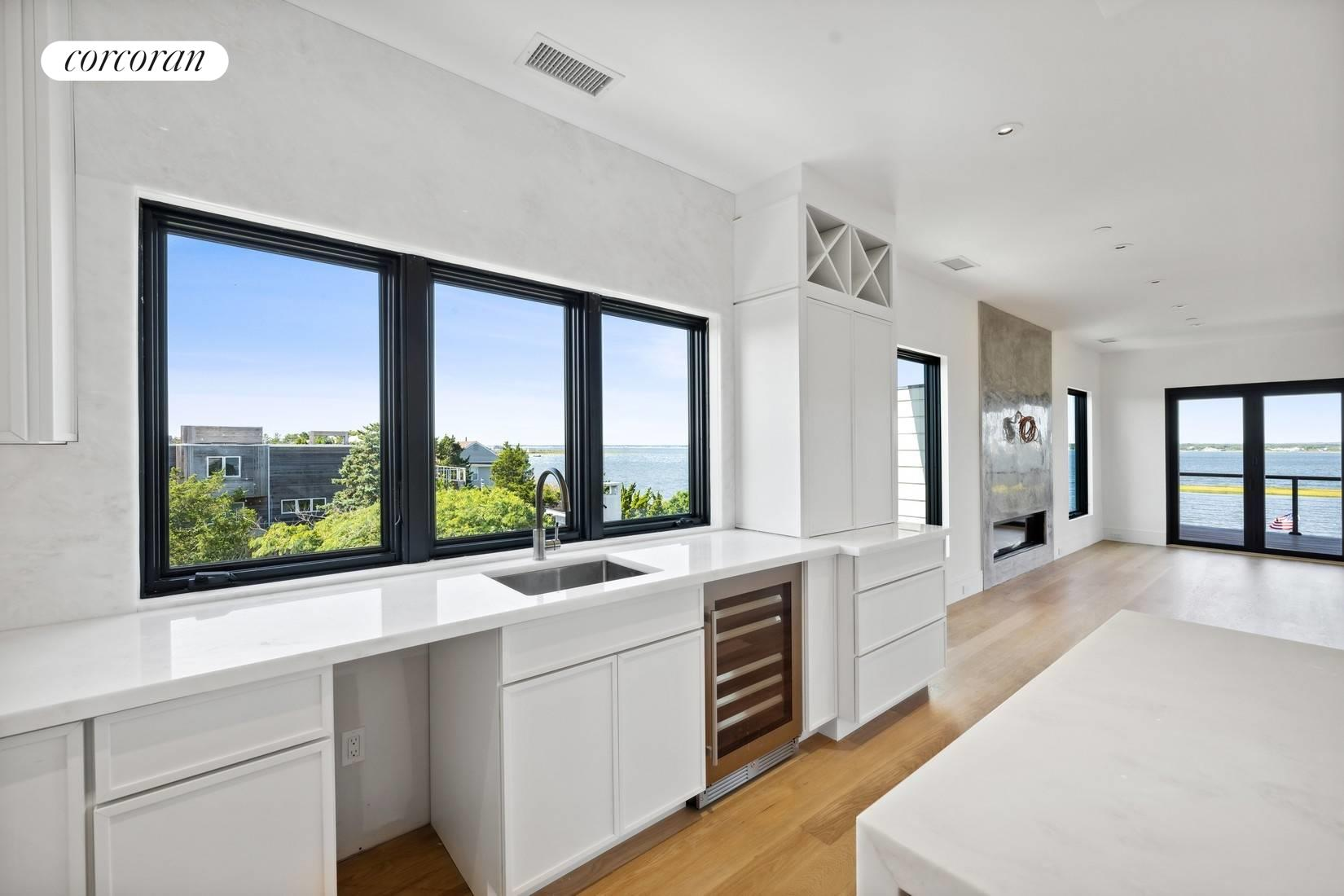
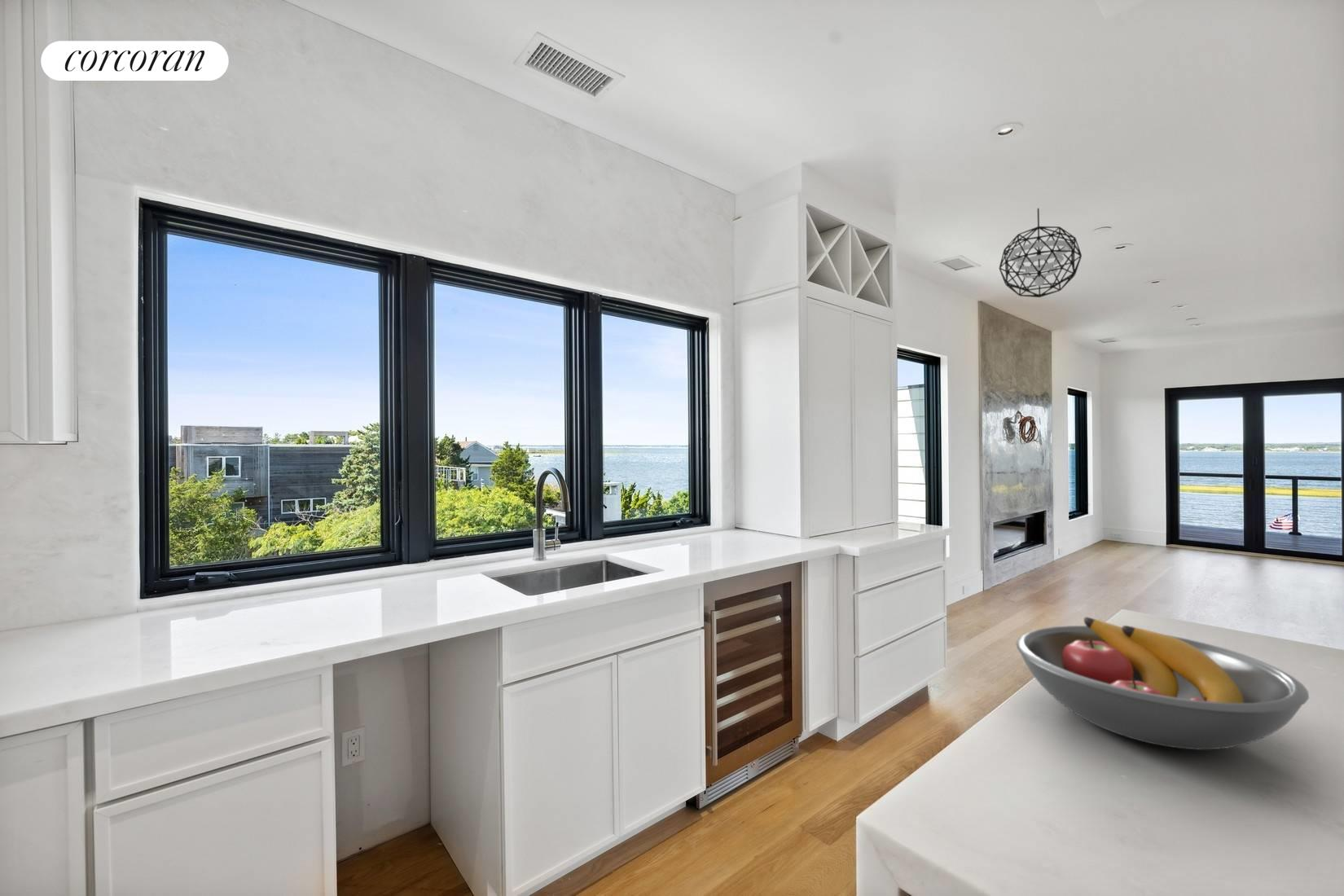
+ fruit bowl (1144, 682)
+ pendant light (1039, 253)
